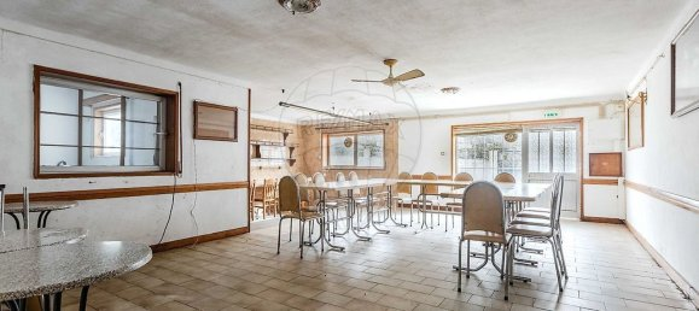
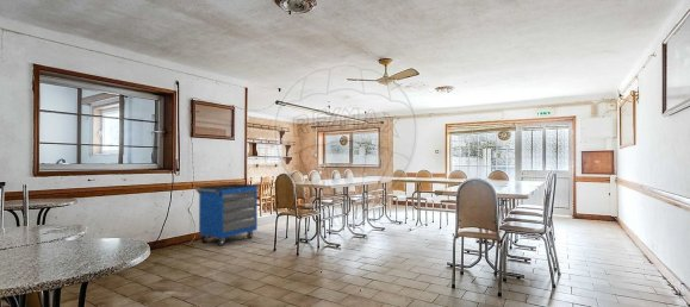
+ storage cabinet (226, 213)
